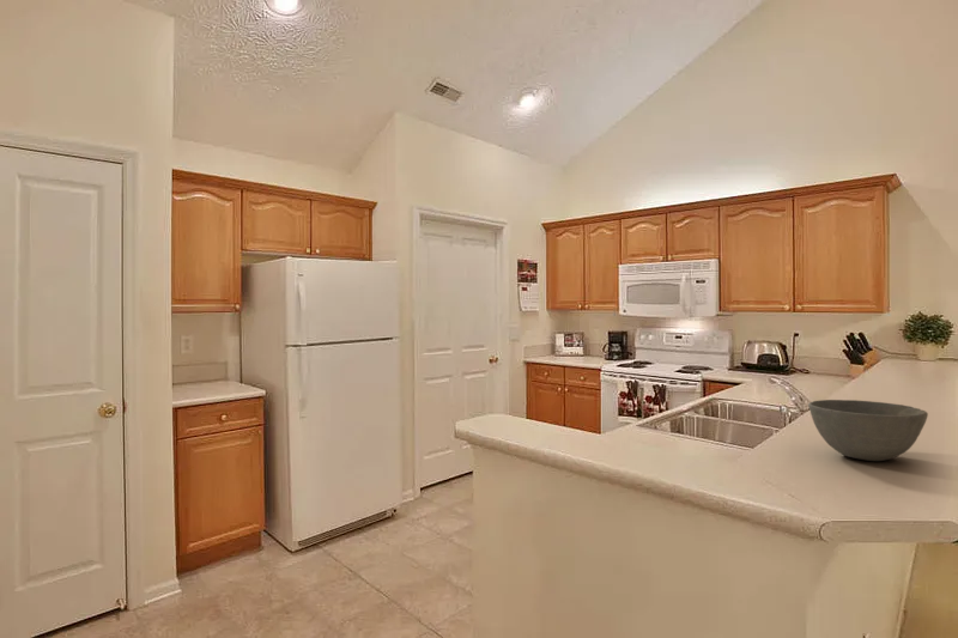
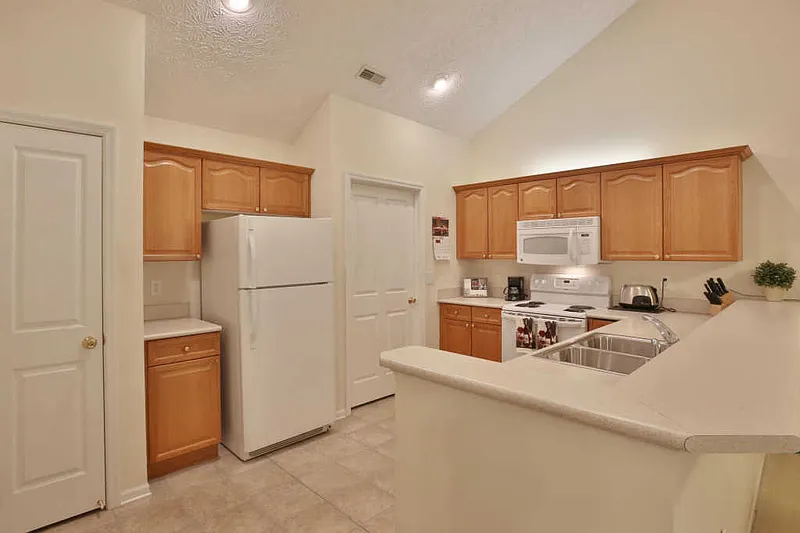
- bowl (865, 431)
